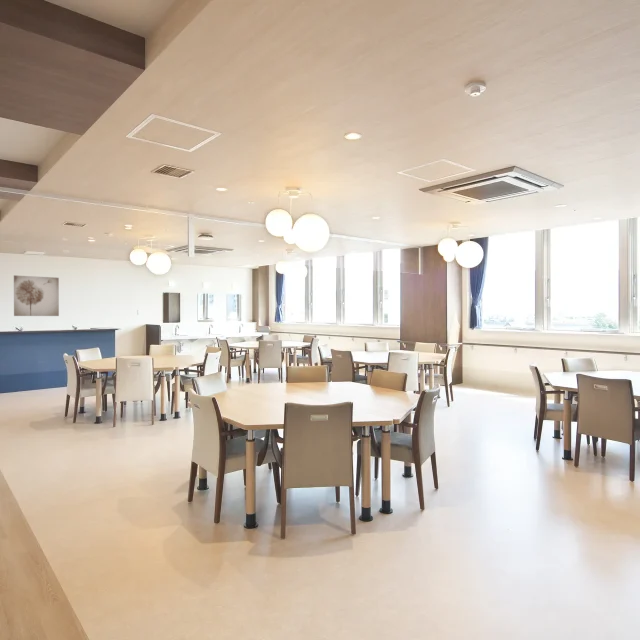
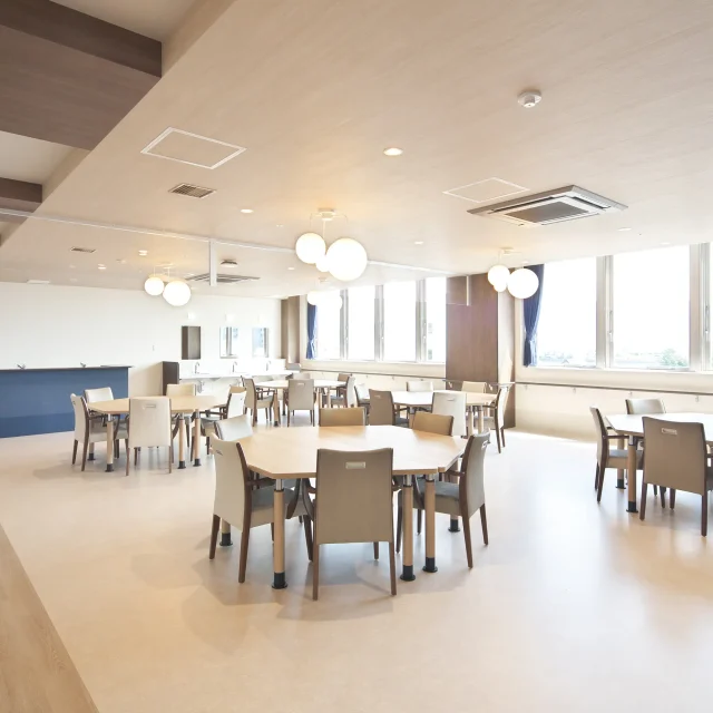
- wall art (36, 296)
